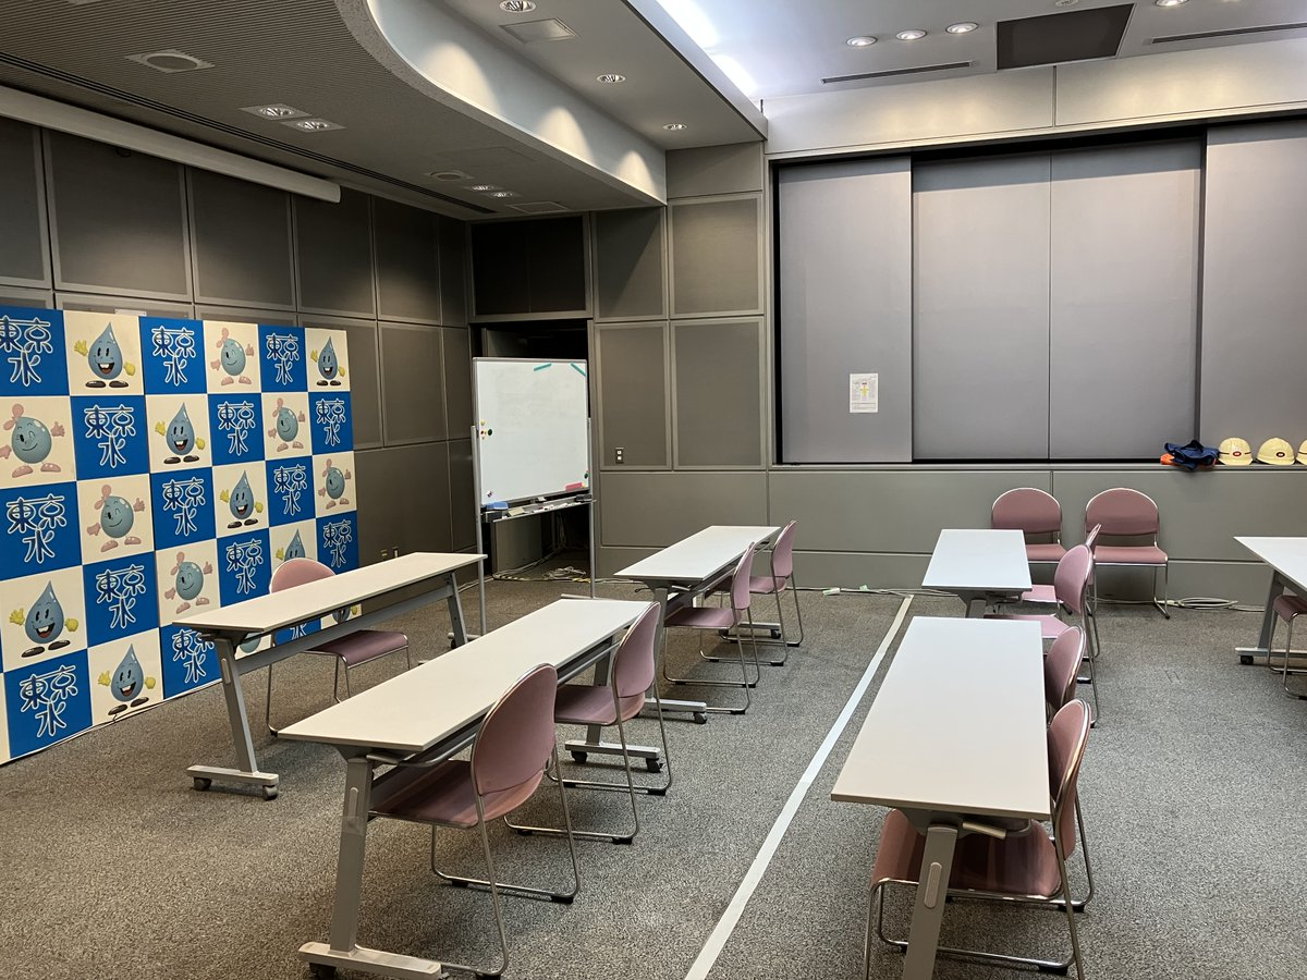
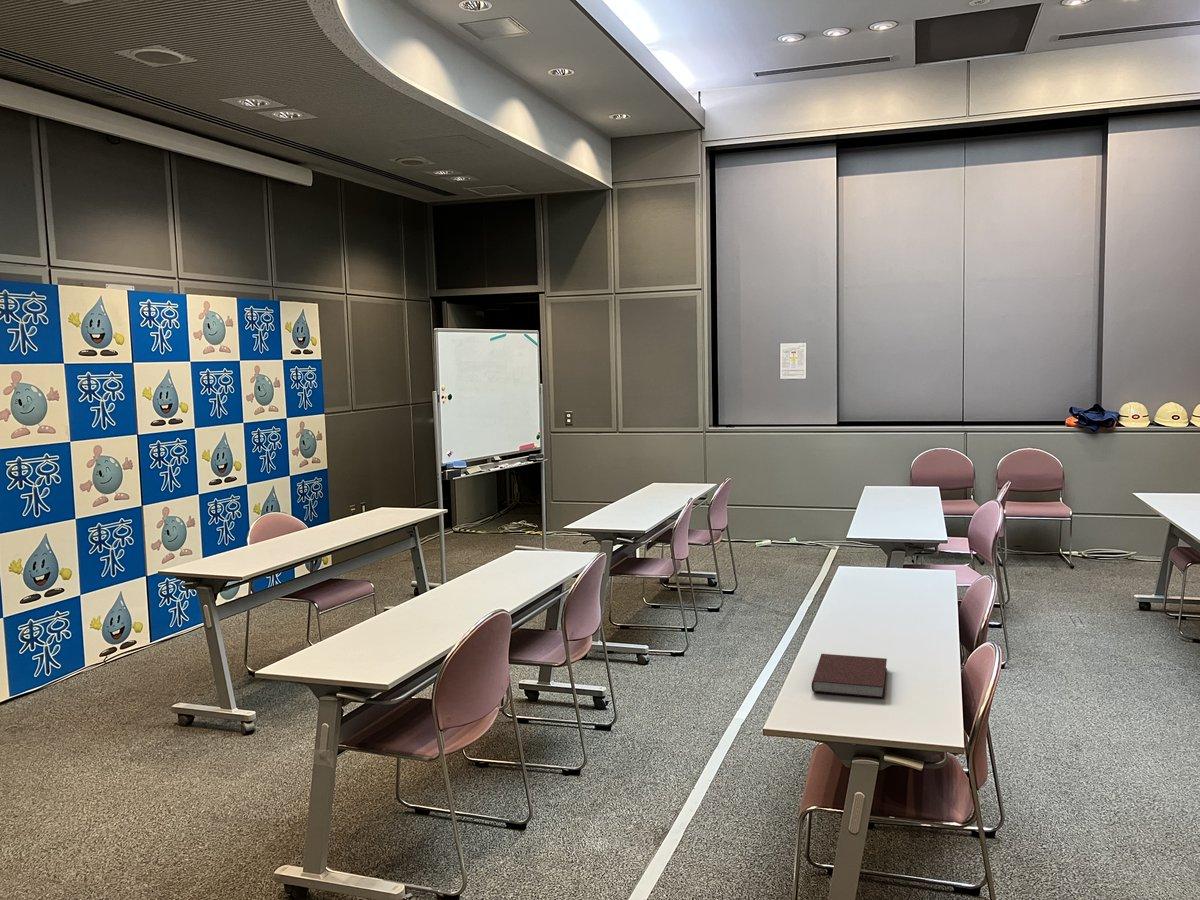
+ notebook (850, 674)
